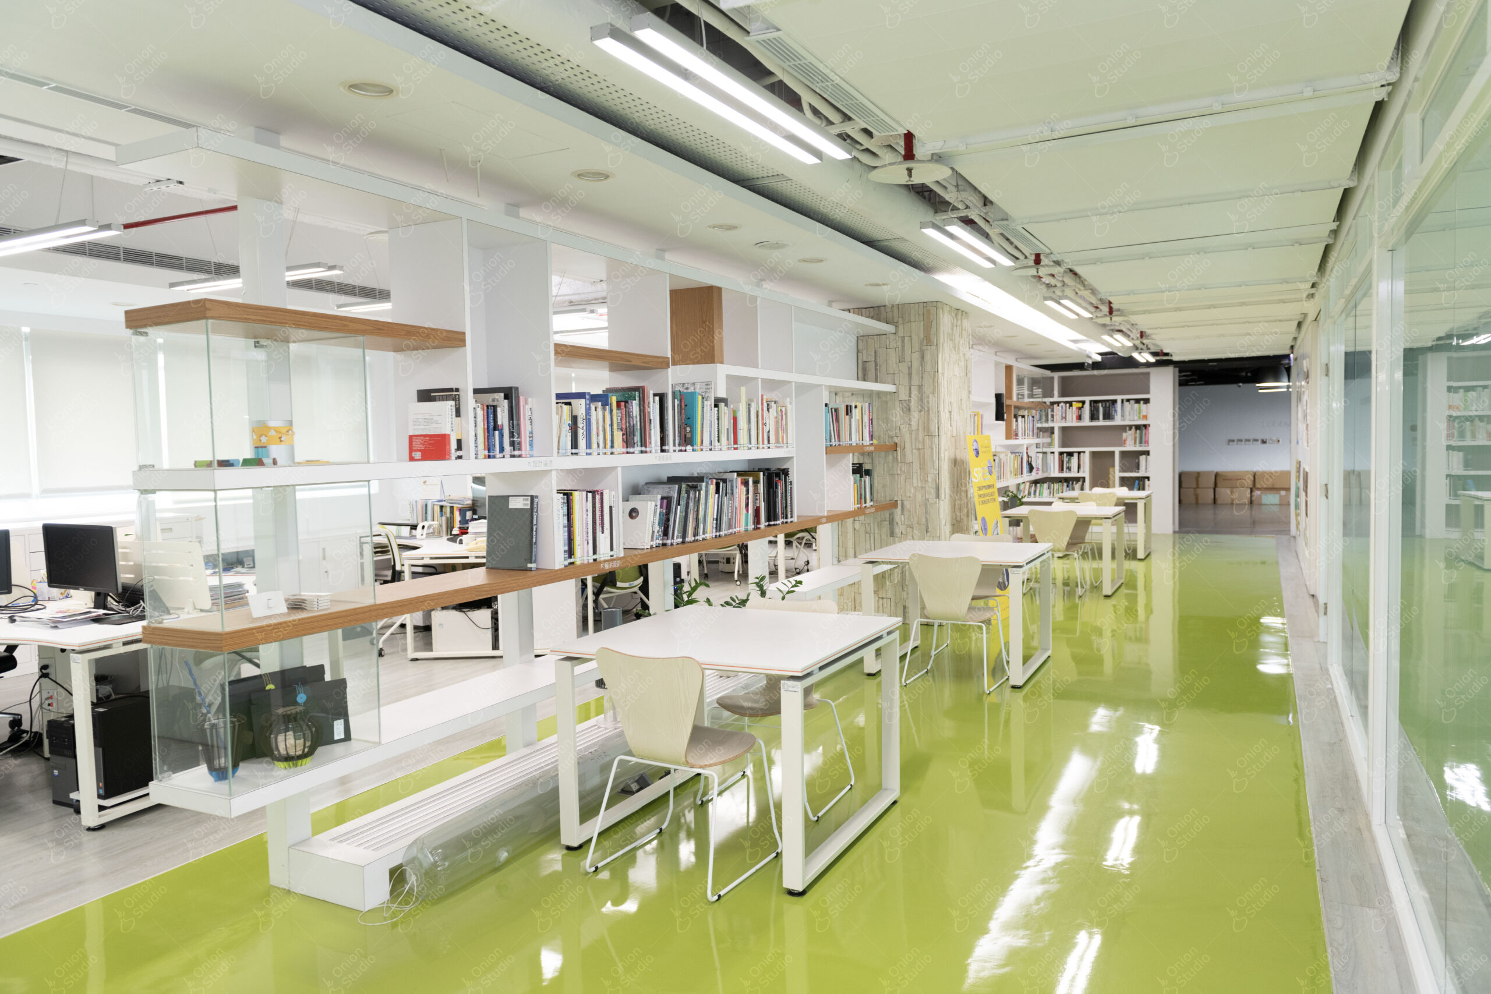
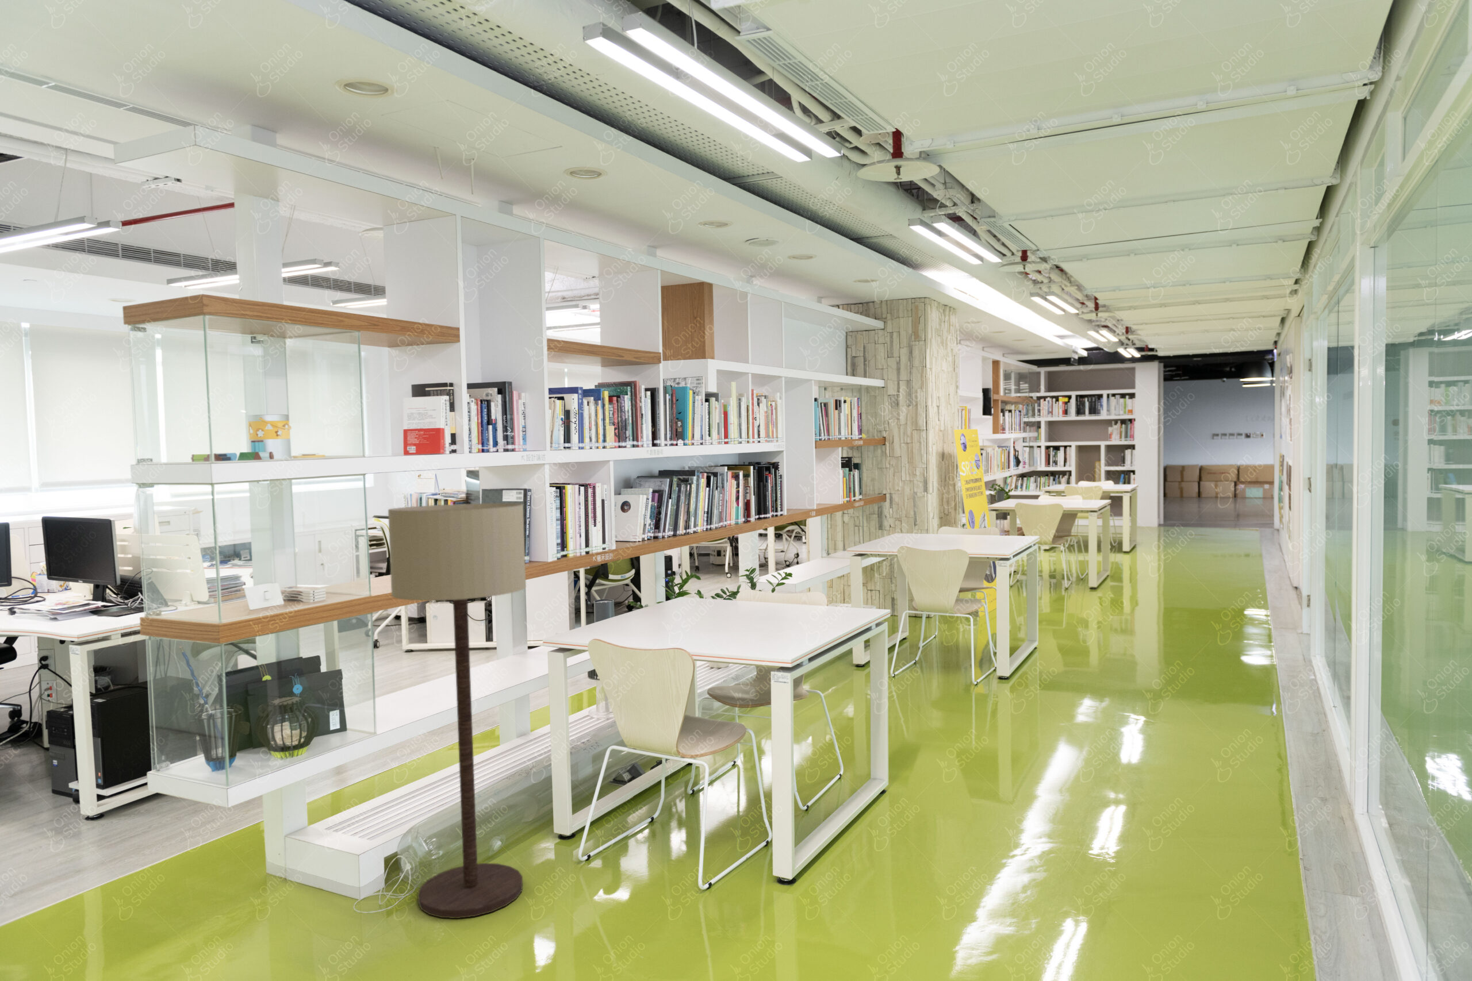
+ floor lamp (464, 701)
